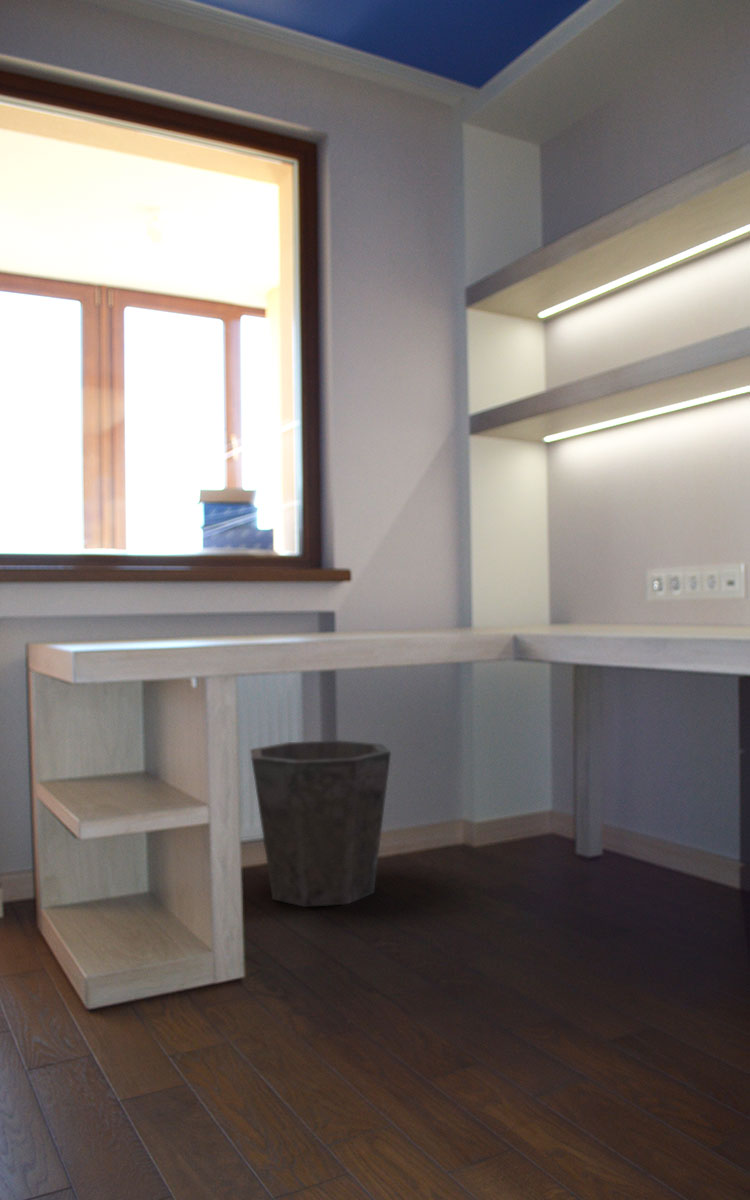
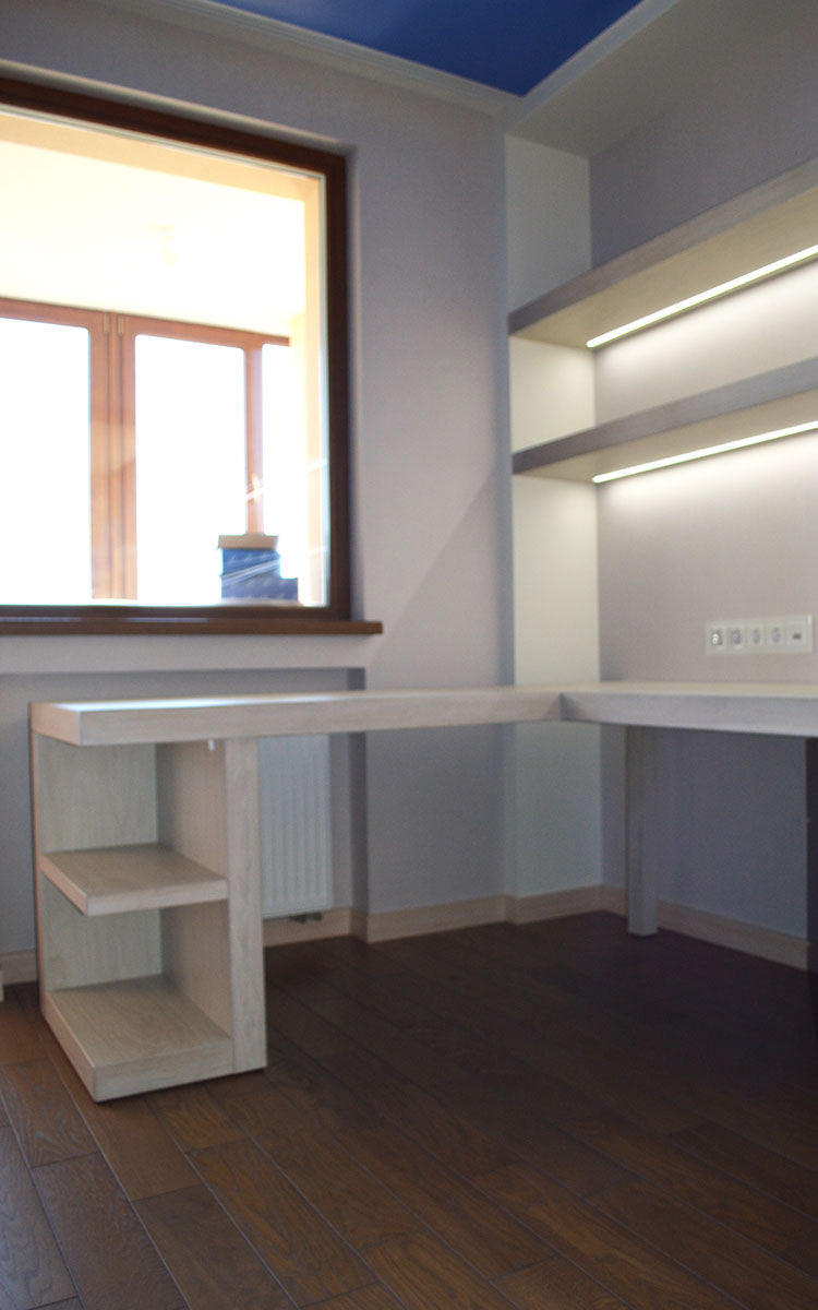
- waste bin (320, 820)
